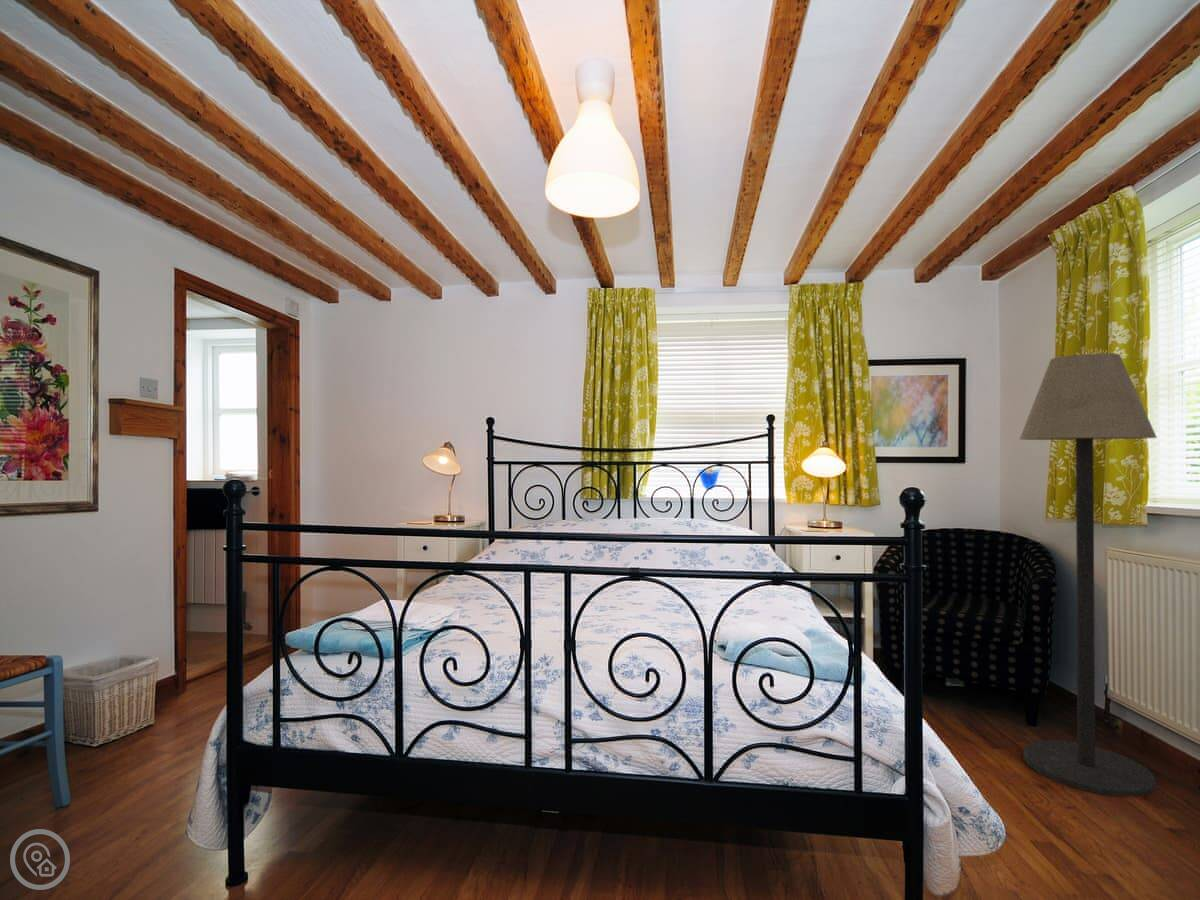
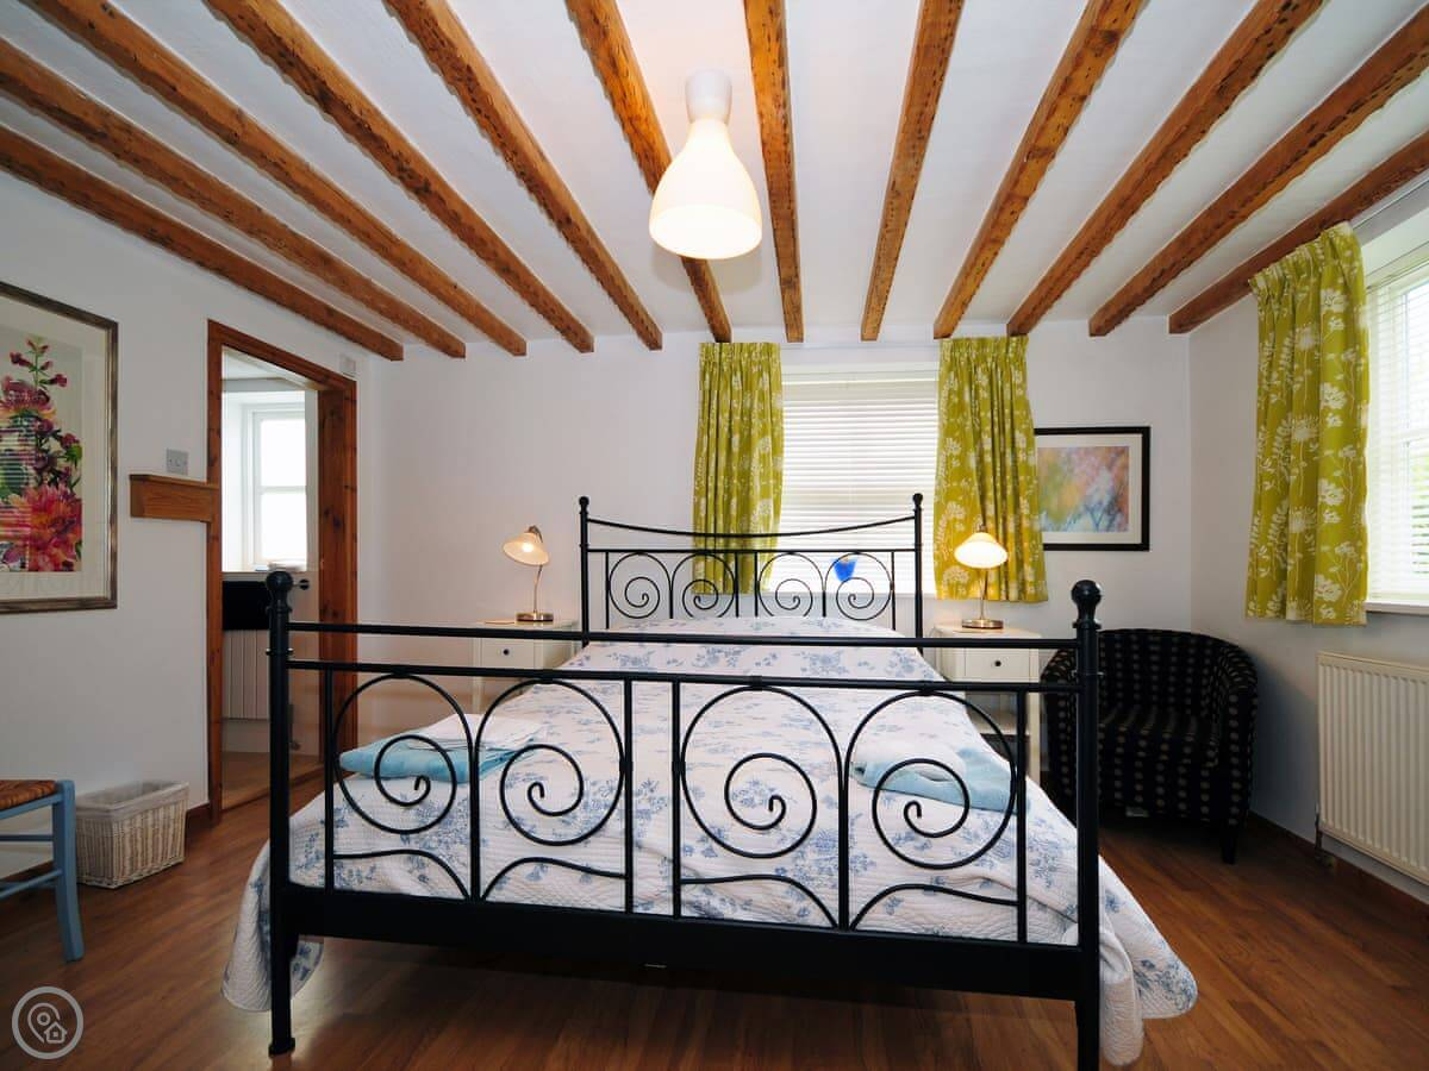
- floor lamp (1085, 563)
